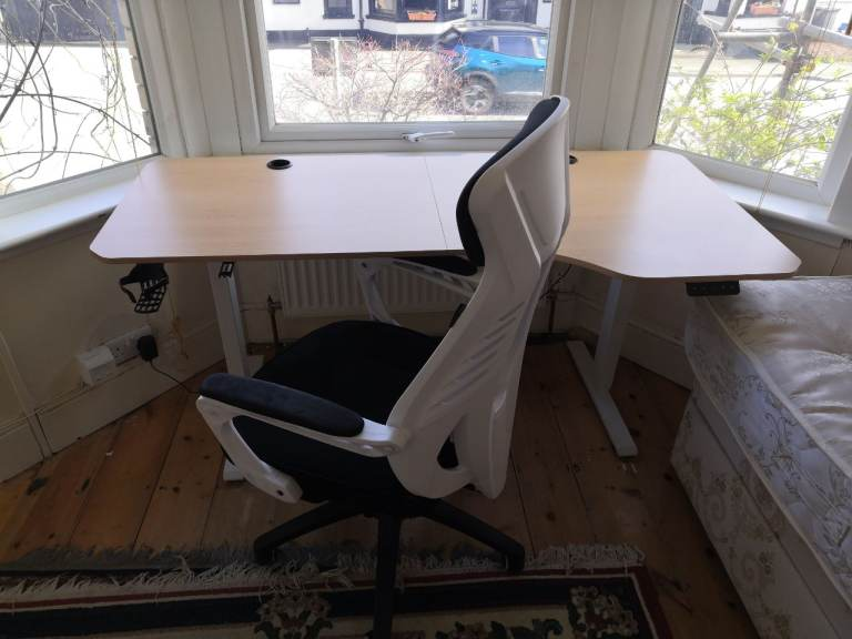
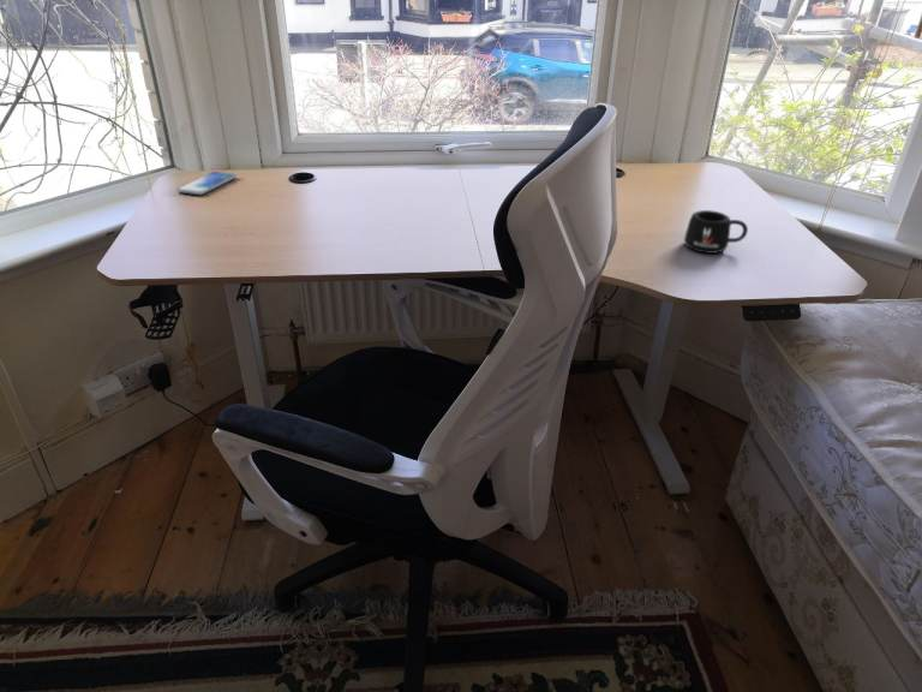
+ mug (716, 232)
+ smartphone (206, 183)
